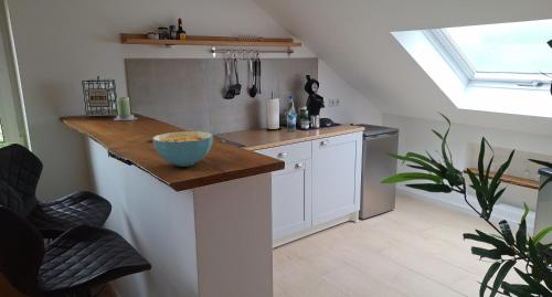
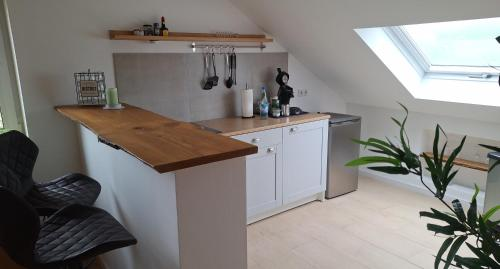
- cereal bowl (183, 150)
